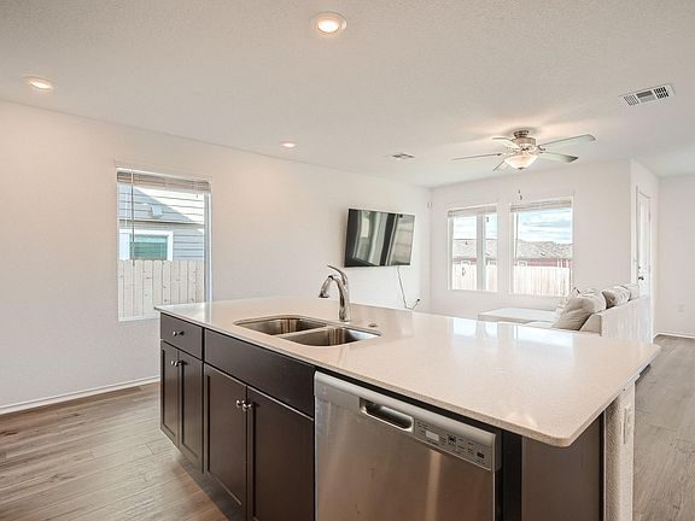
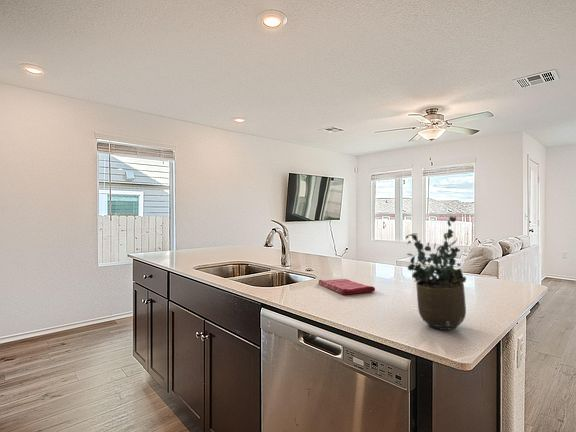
+ potted plant (438, 272)
+ dish towel (345, 285)
